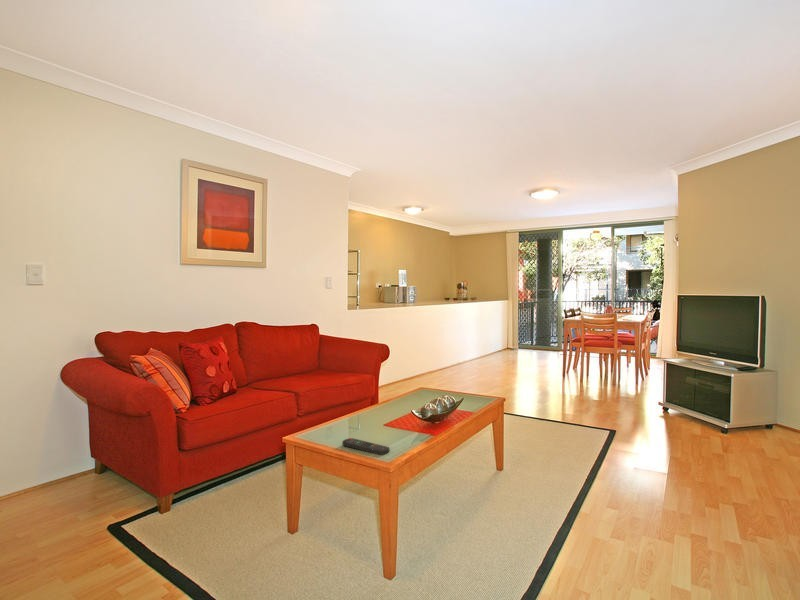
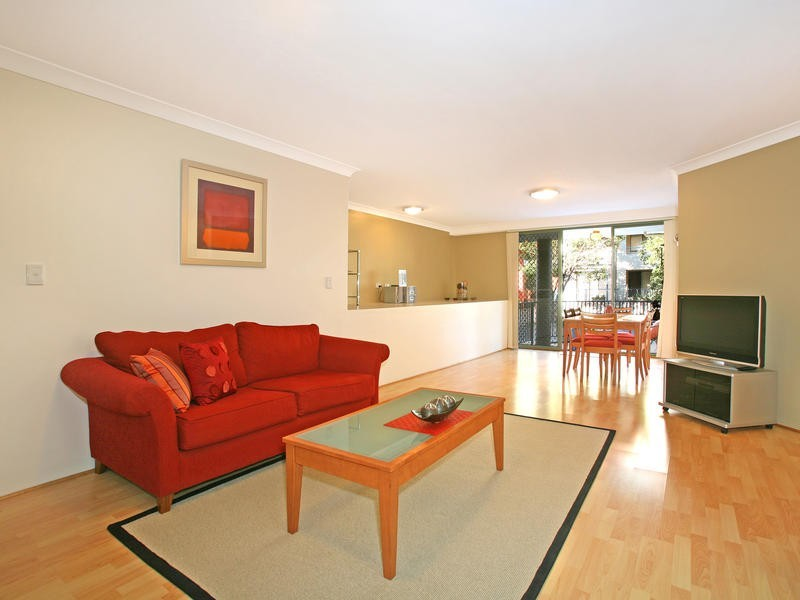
- remote control (365, 445)
